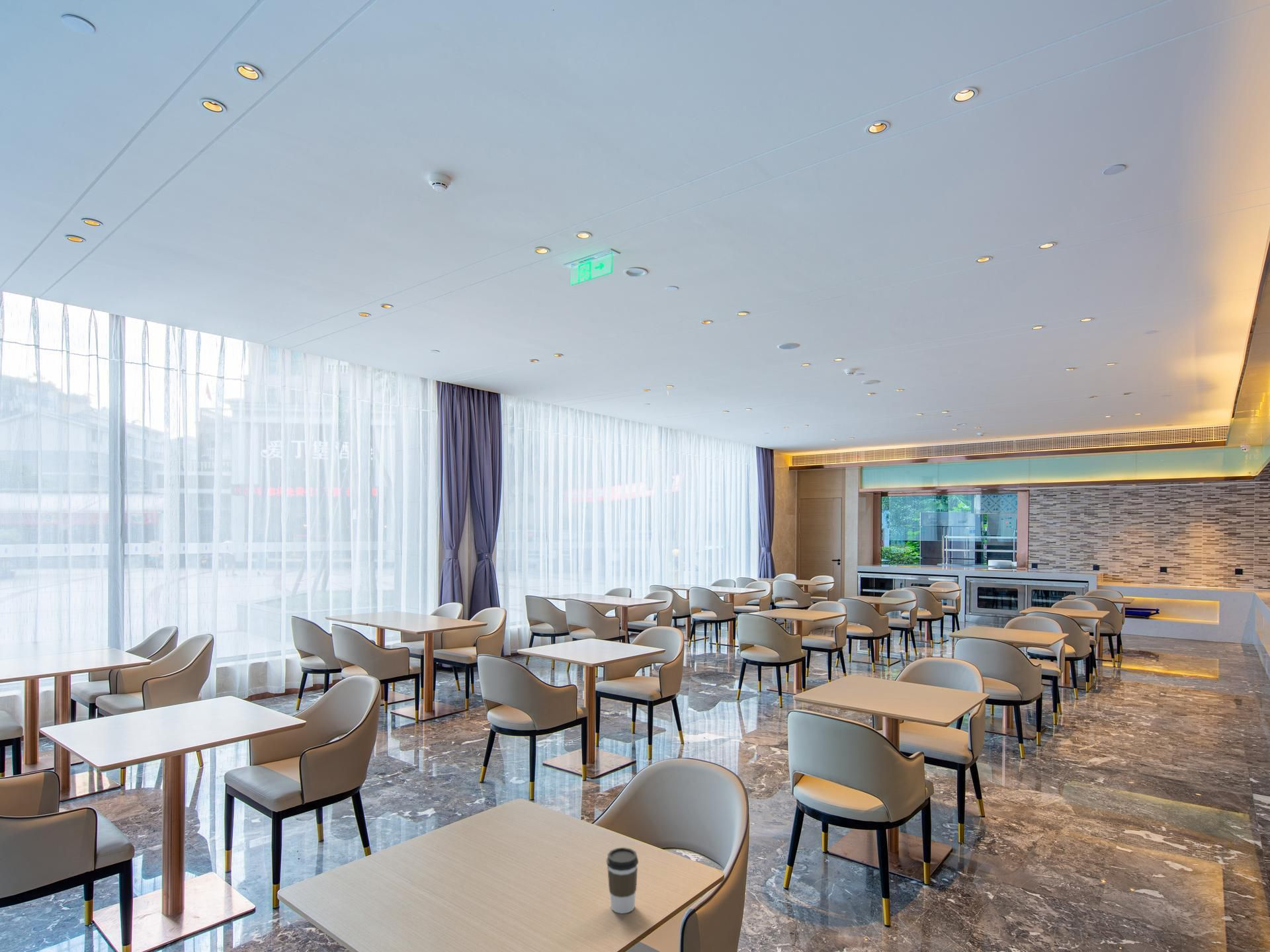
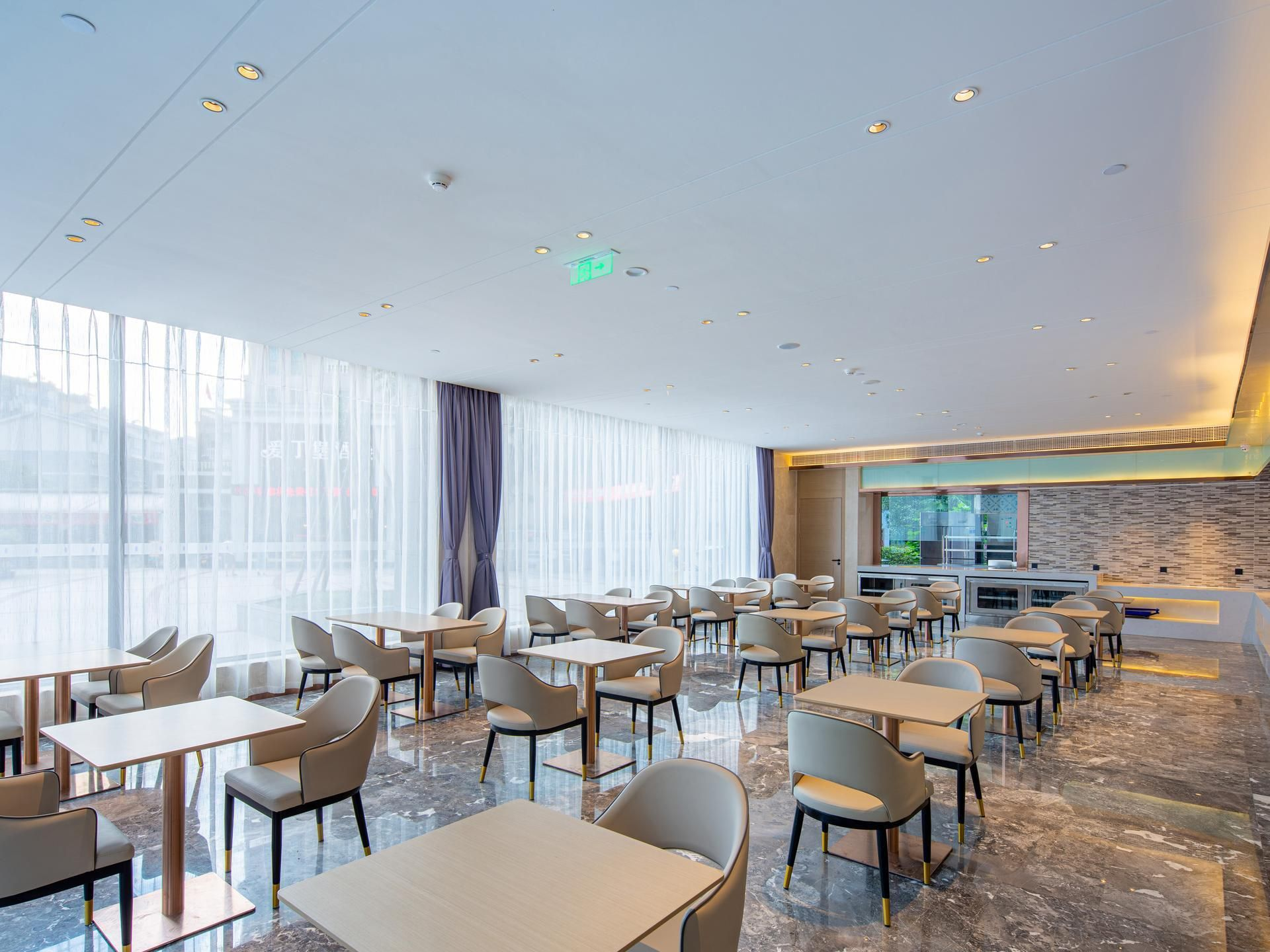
- coffee cup (622, 881)
